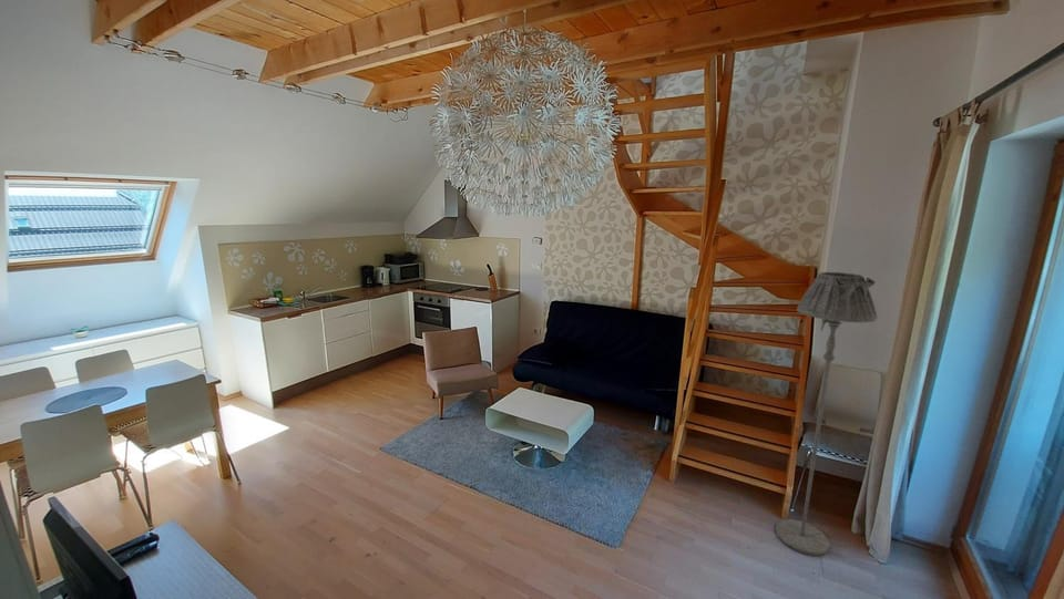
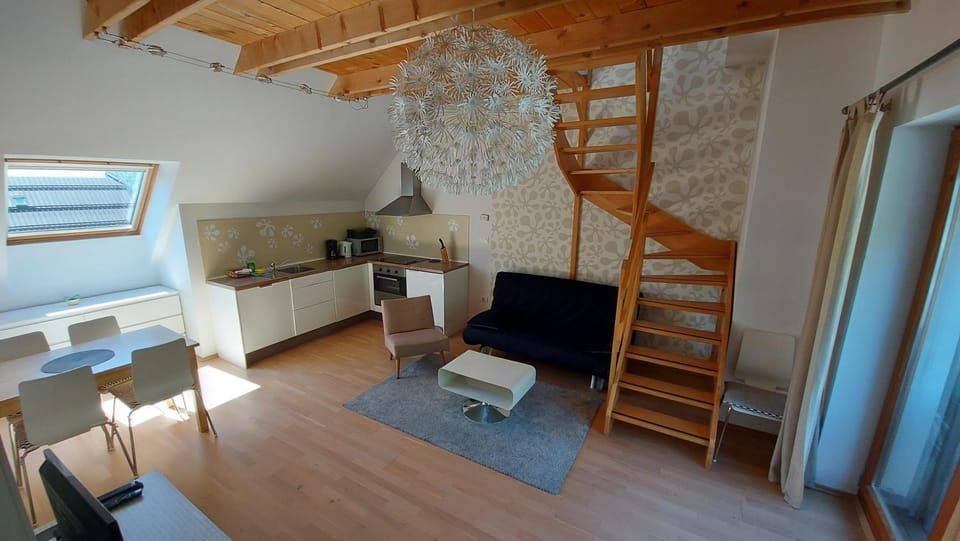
- floor lamp (819, 413)
